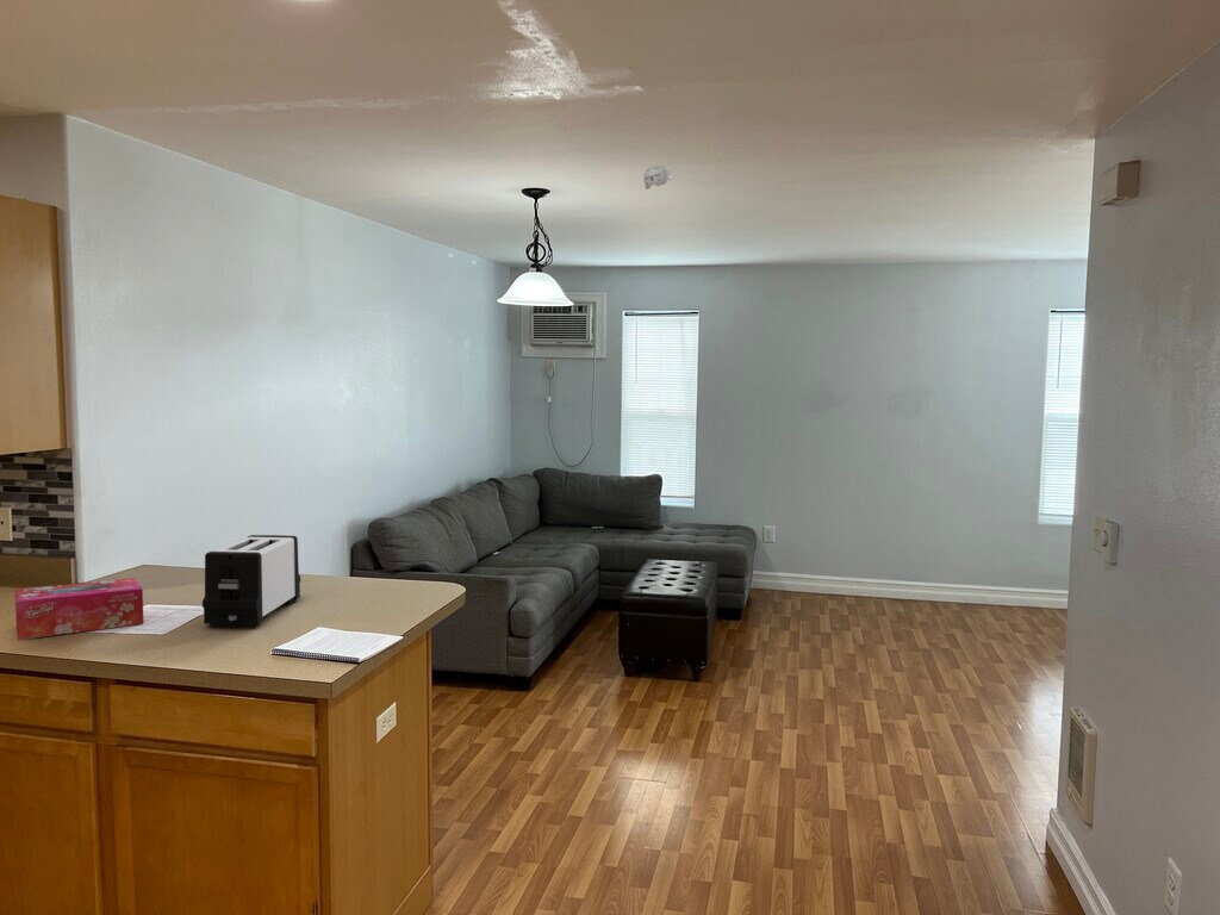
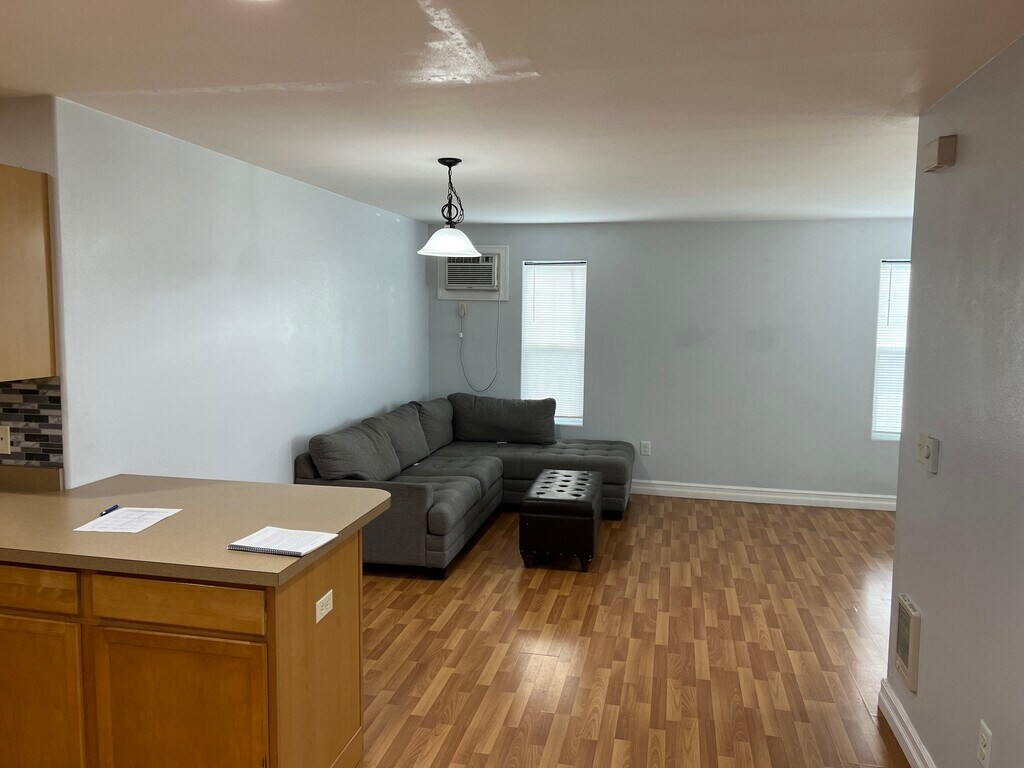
- toaster (253, 578)
- tissue box (79, 606)
- smoke detector (658, 178)
